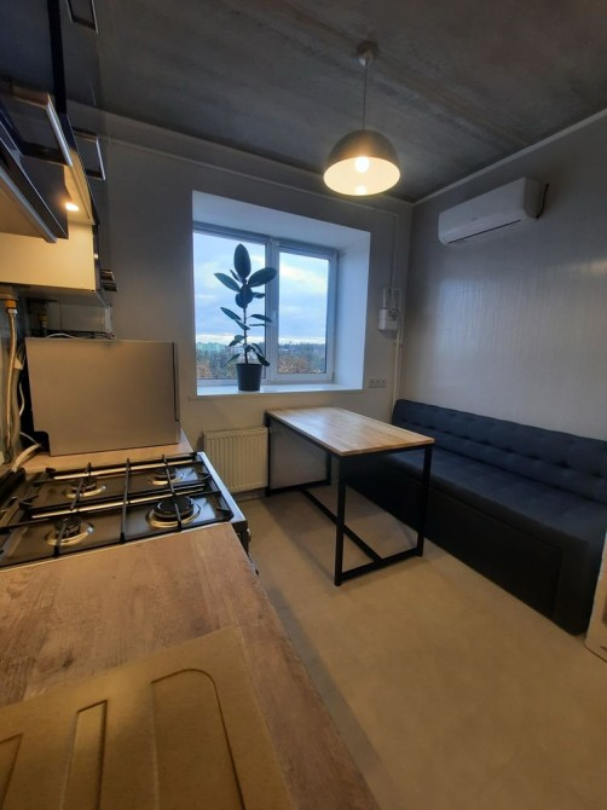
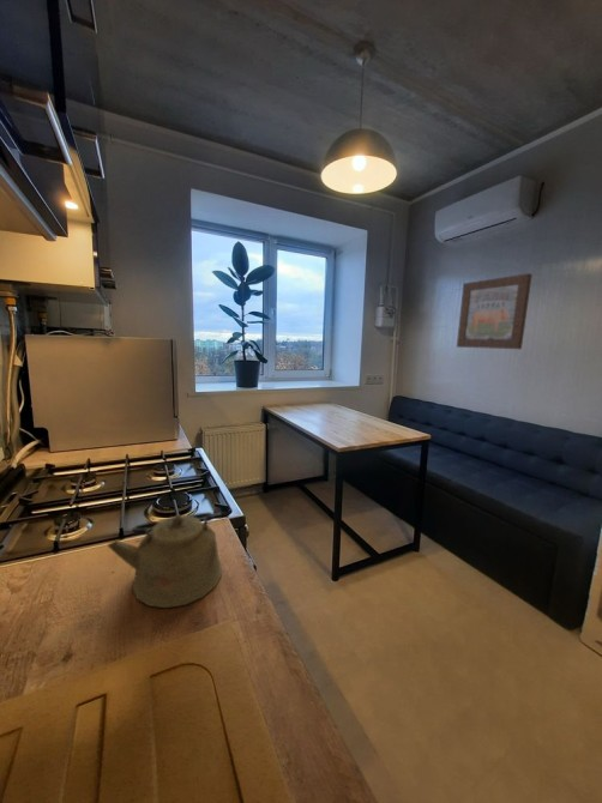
+ kettle (168, 547)
+ wall art (490, 314)
